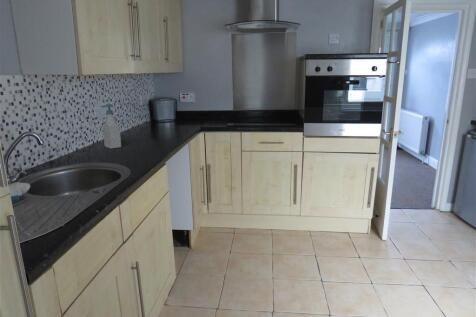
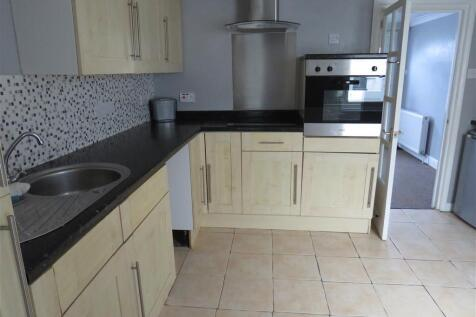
- soap bottle (109, 125)
